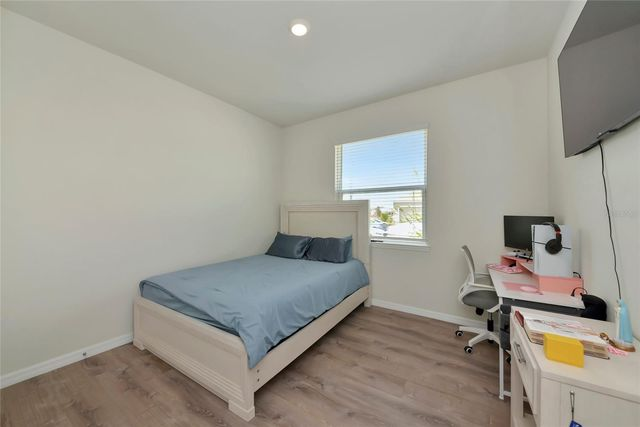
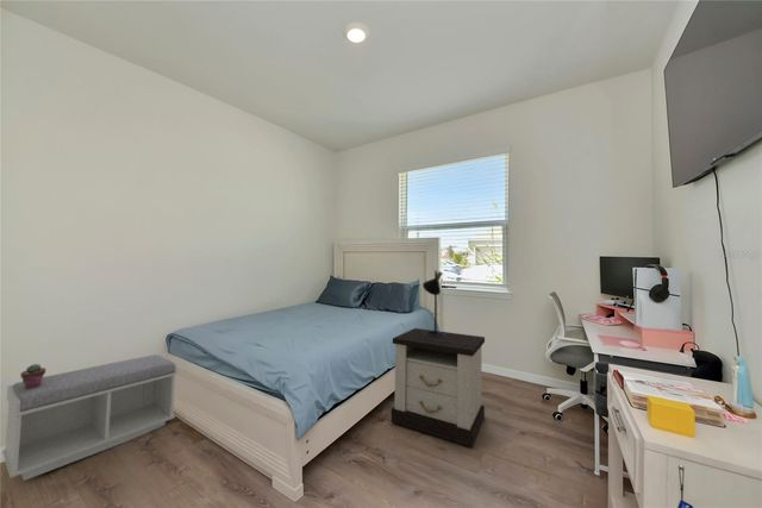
+ table lamp (435, 301)
+ potted succulent (35, 375)
+ bench (100, 404)
+ nightstand (438, 378)
